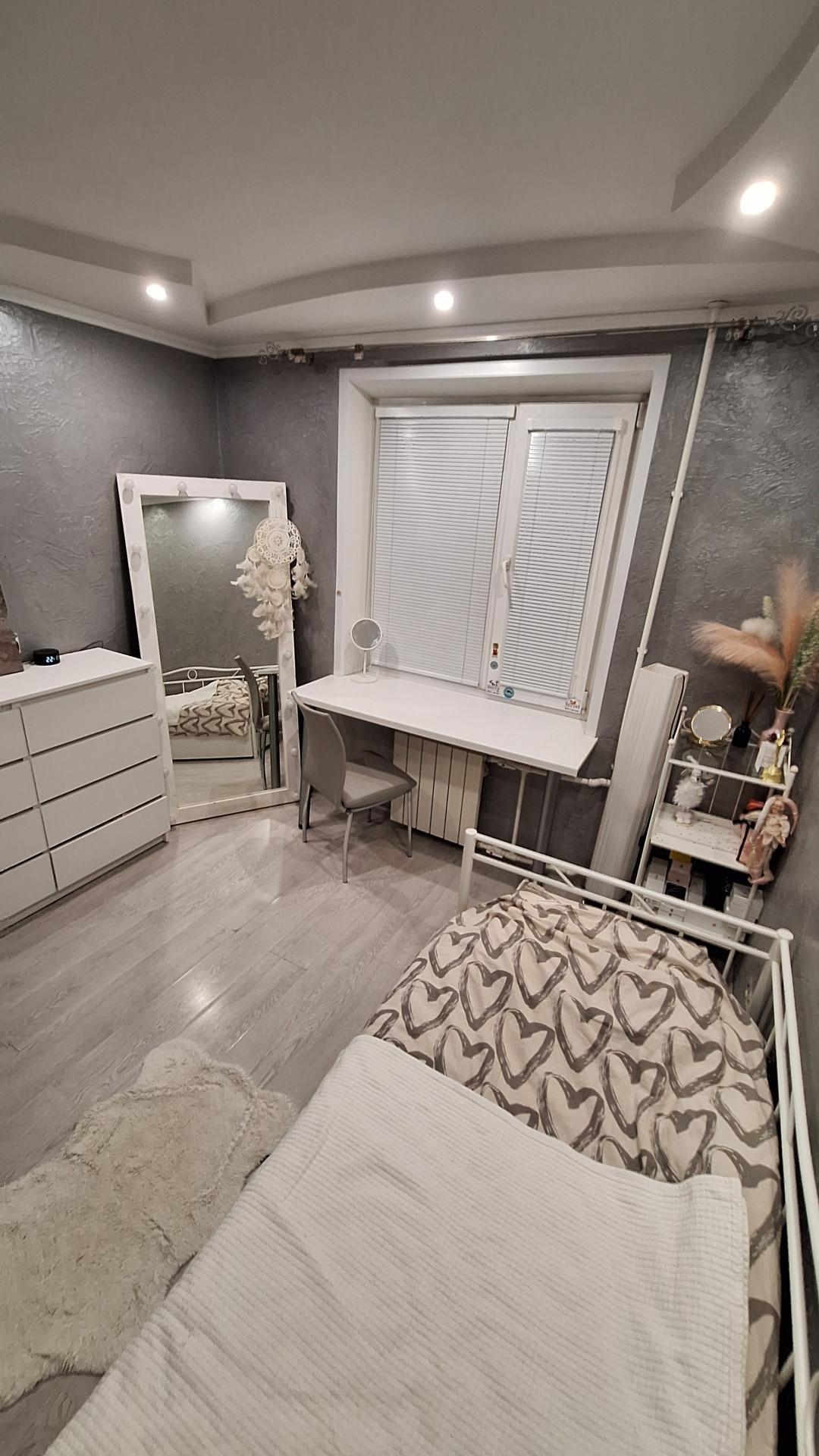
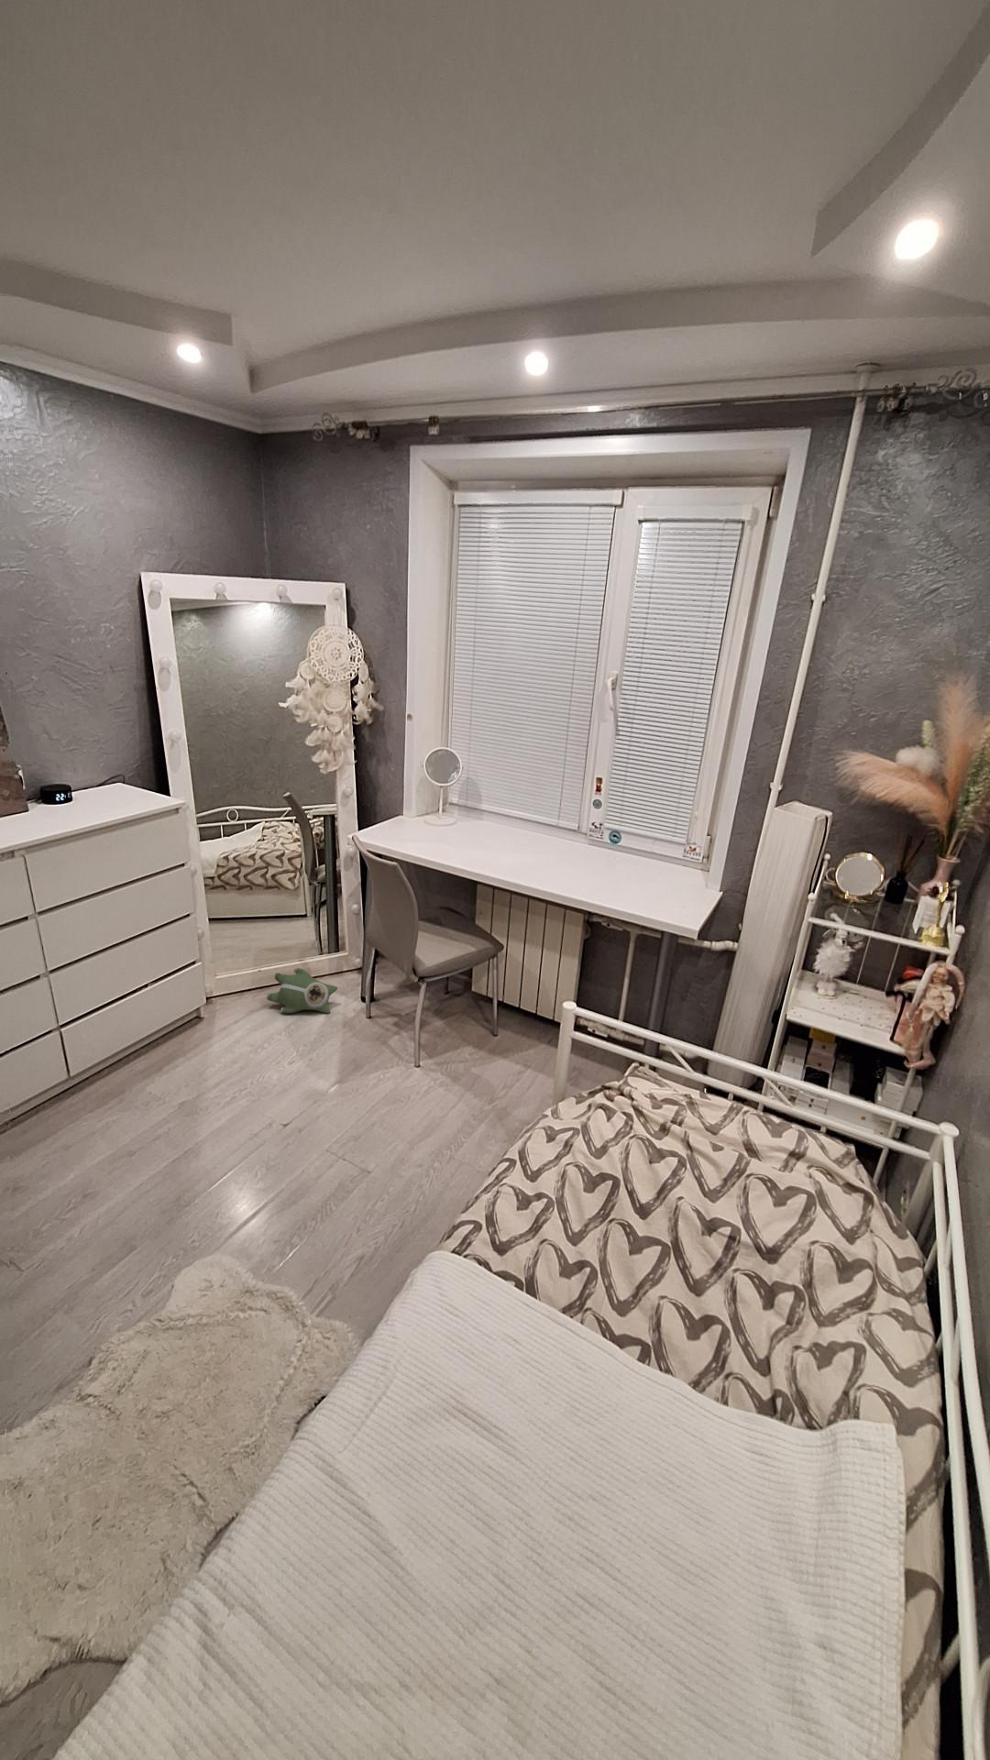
+ plush toy (301, 991)
